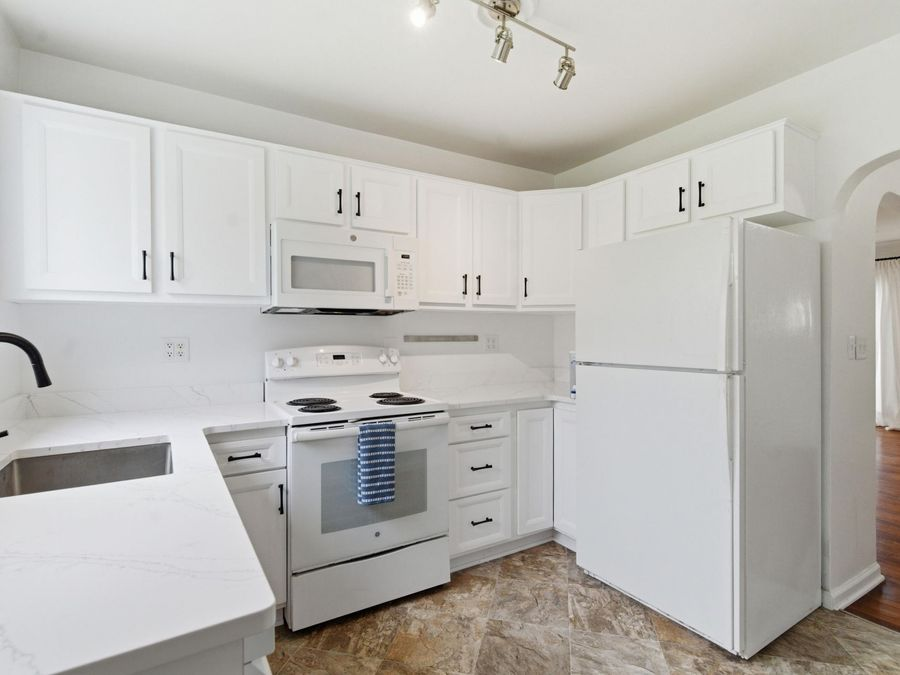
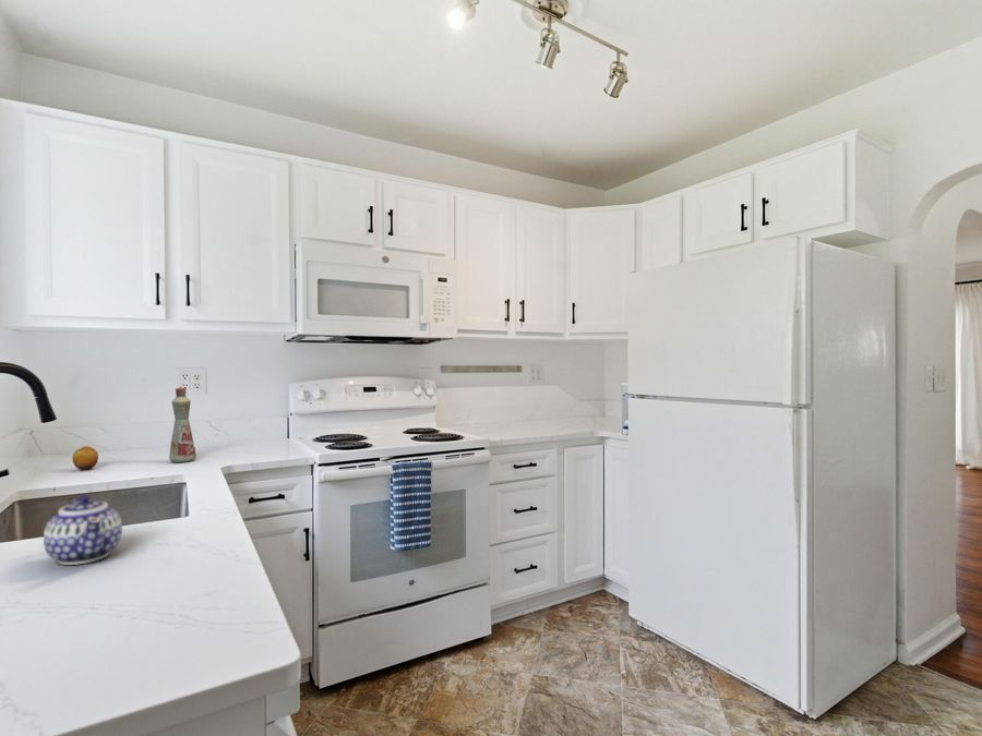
+ bottle (182, 423)
+ teapot (84, 527)
+ fruit (85, 457)
